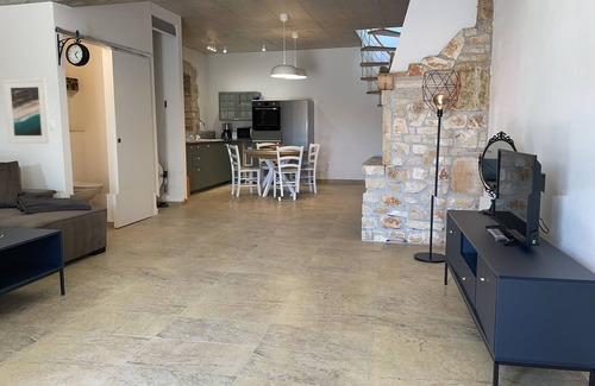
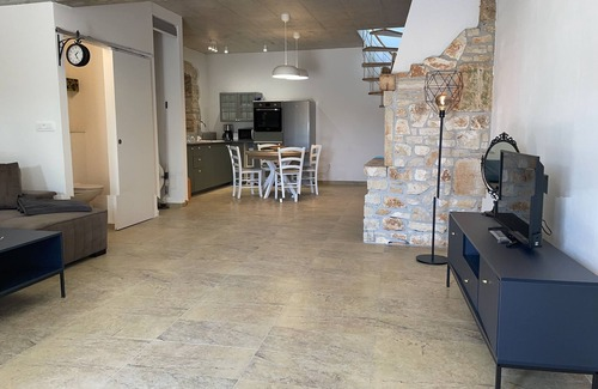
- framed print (26, 112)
